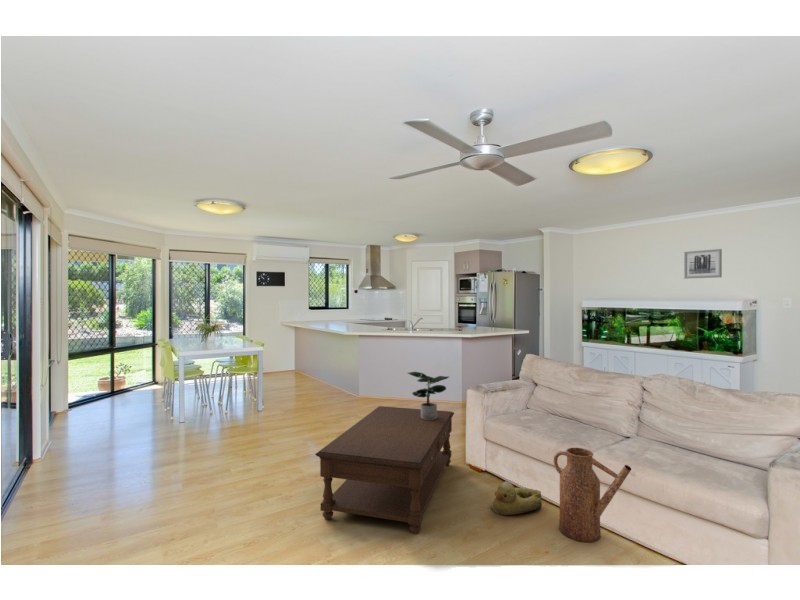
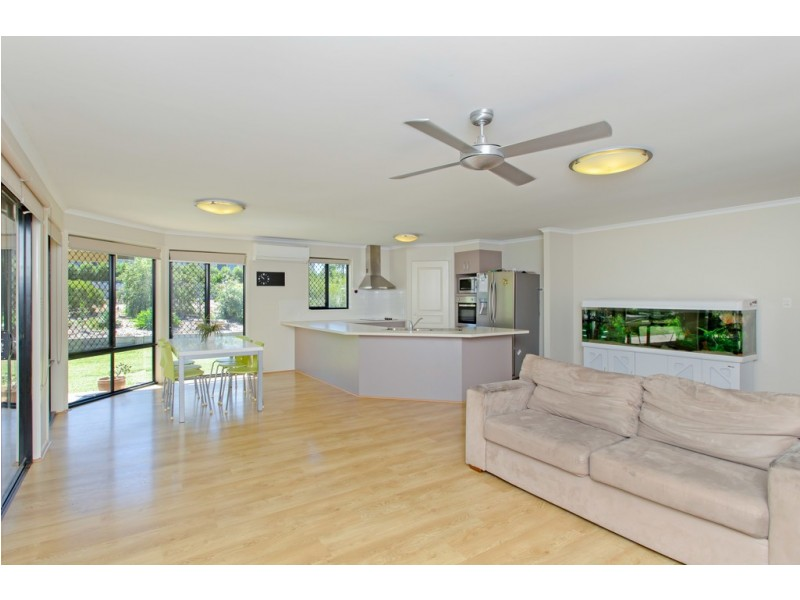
- wall art (702, 264)
- rubber duck (516, 493)
- coffee table (395, 458)
- potted plant (427, 393)
- watering can (589, 494)
